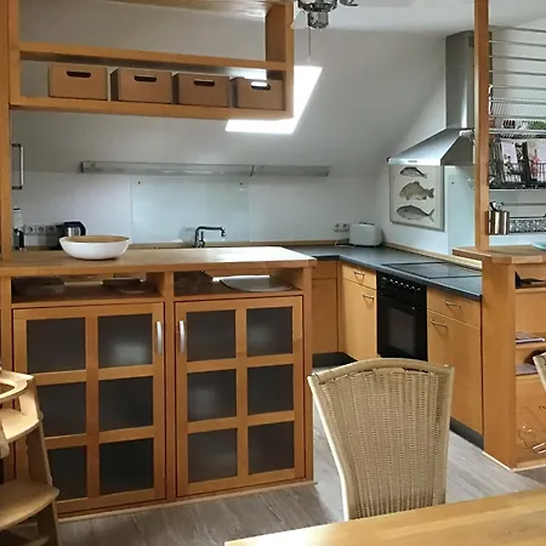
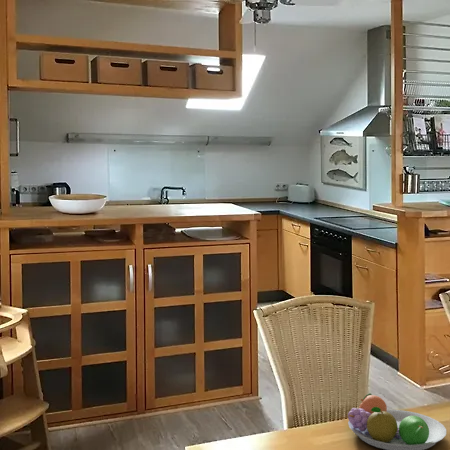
+ fruit bowl (396, 418)
